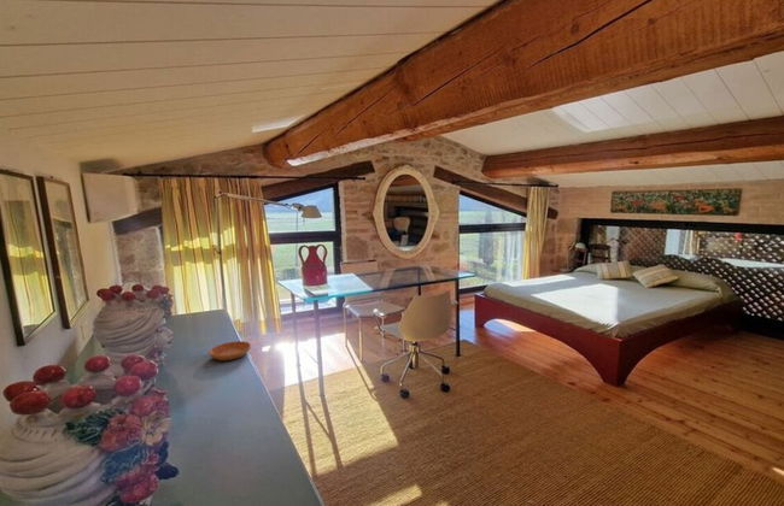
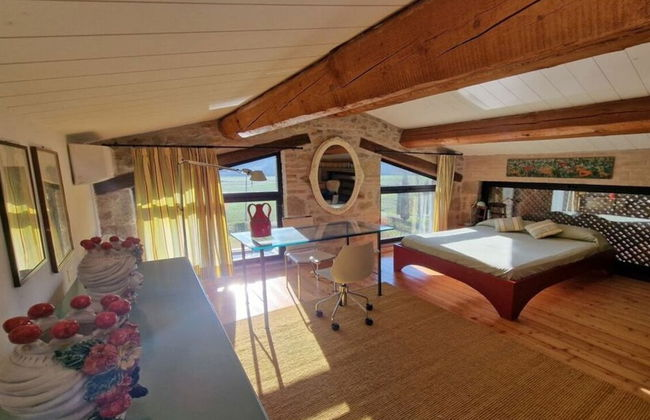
- saucer (230, 351)
